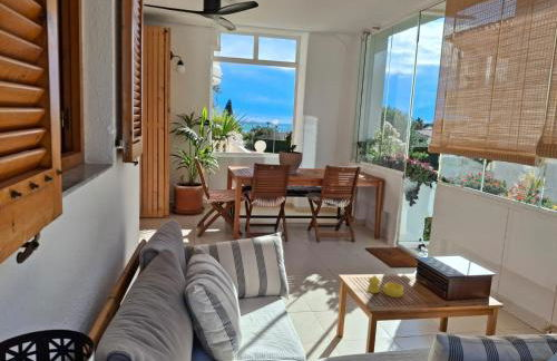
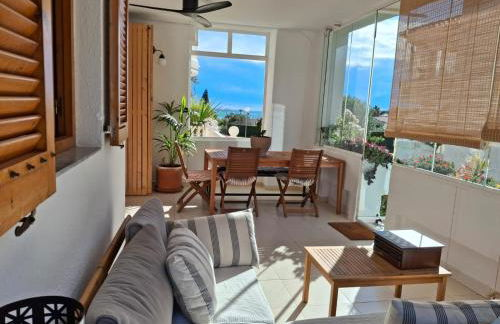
- candle (385, 284)
